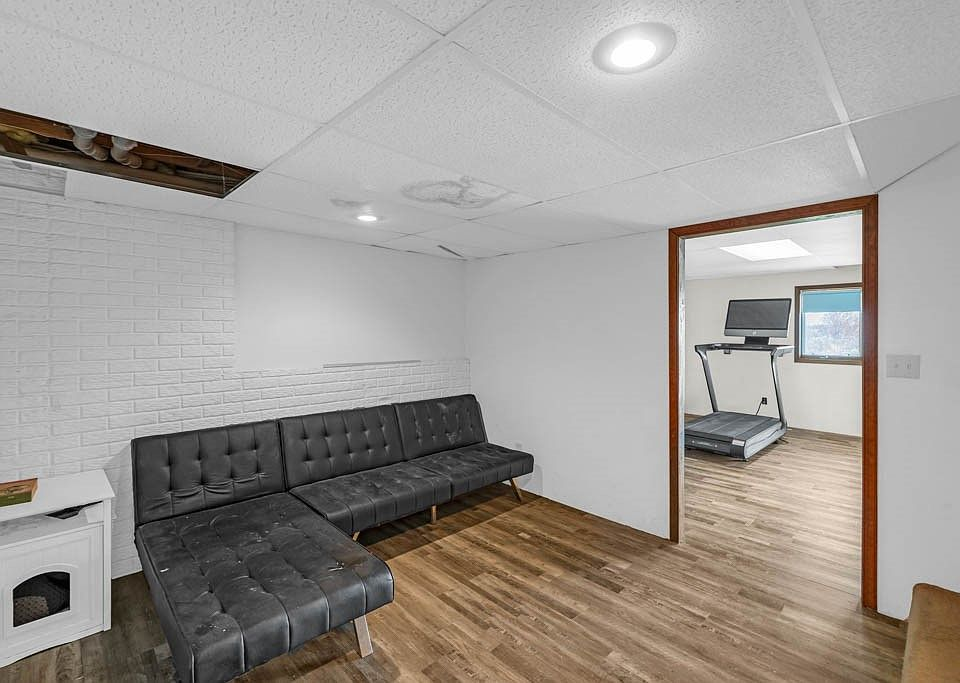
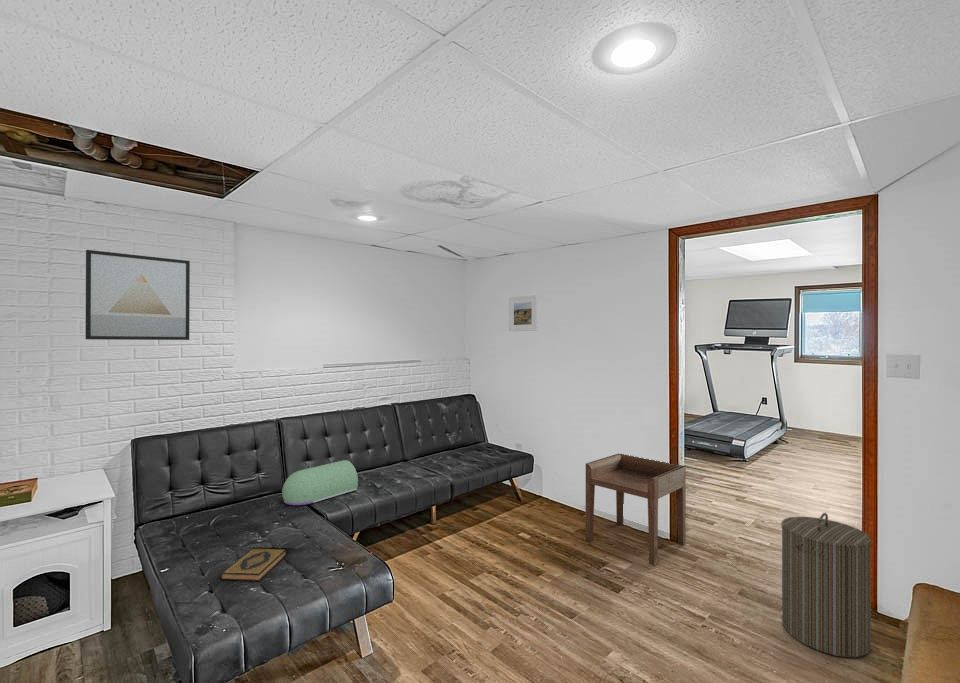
+ hardback book (255, 563)
+ gas cylinder (317, 481)
+ laundry hamper (824, 573)
+ side table (635, 495)
+ wall art (140, 297)
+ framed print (523, 313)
